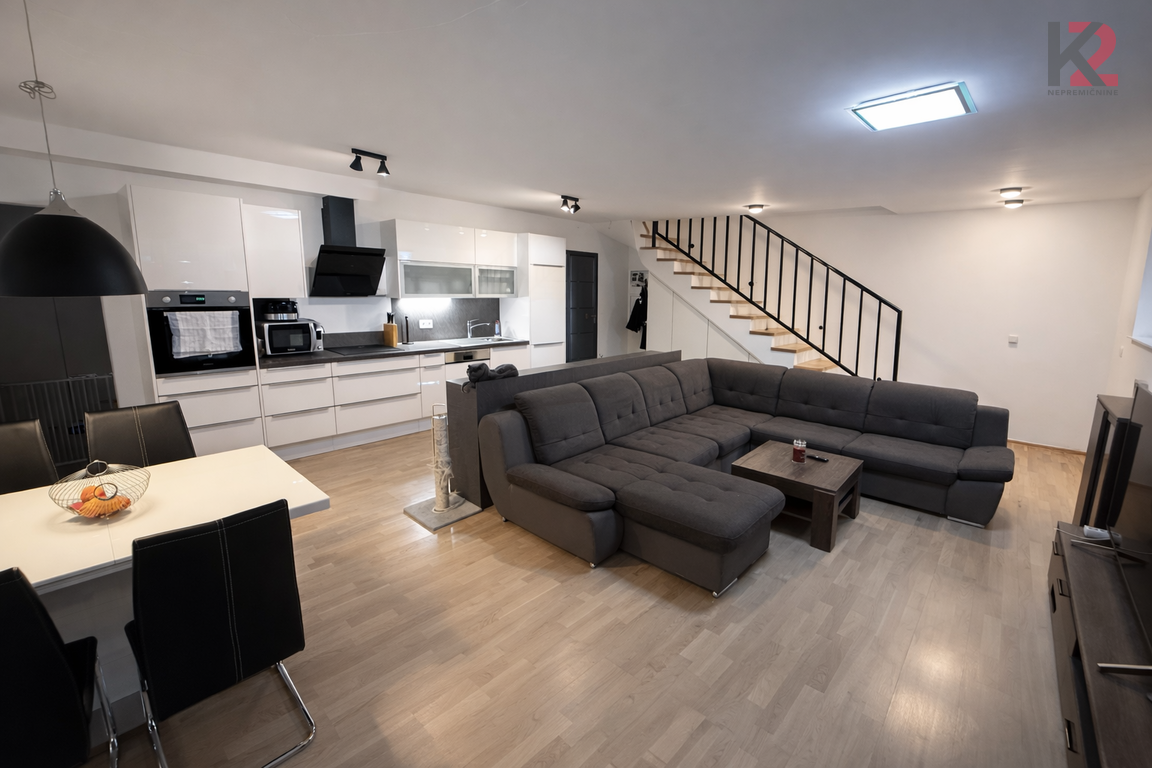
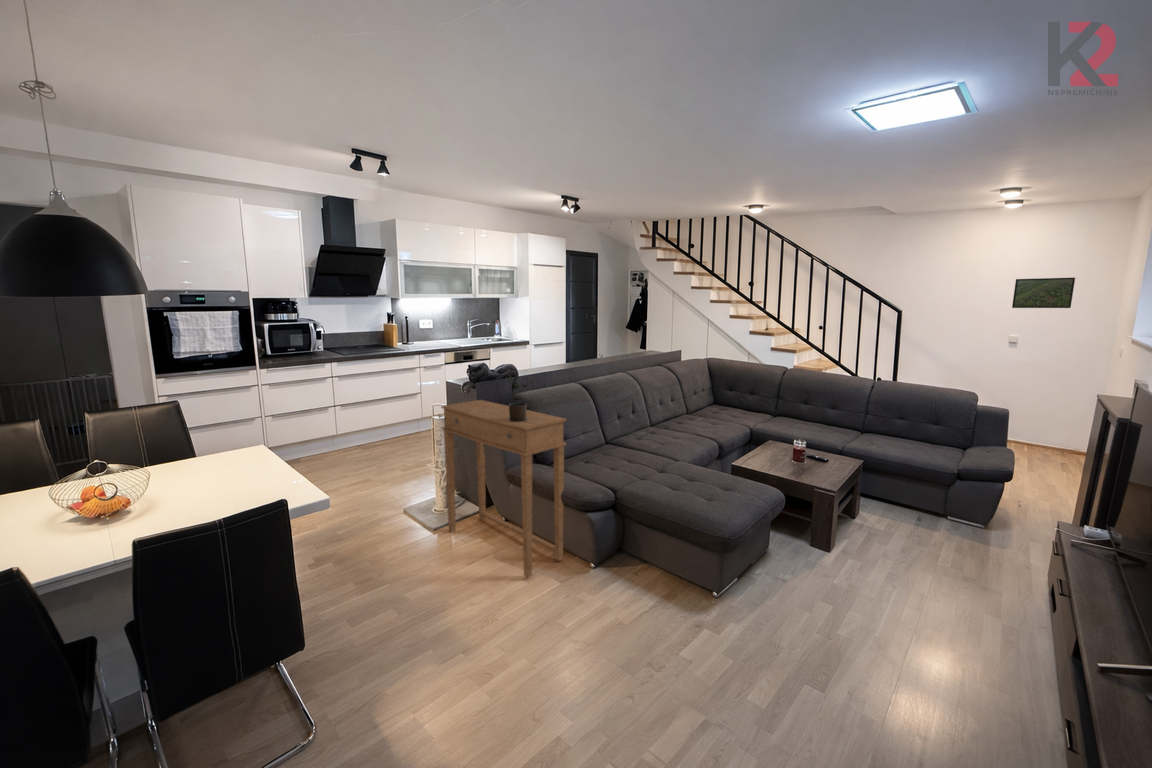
+ side table (484, 480)
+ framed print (1042, 293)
+ potted plant (518, 396)
